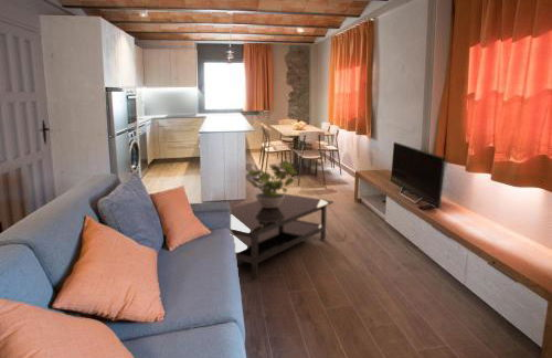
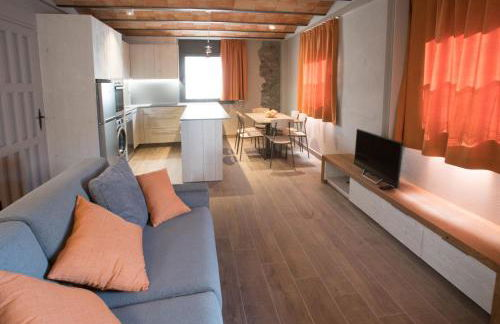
- potted plant (273, 183)
- coffee table (269, 230)
